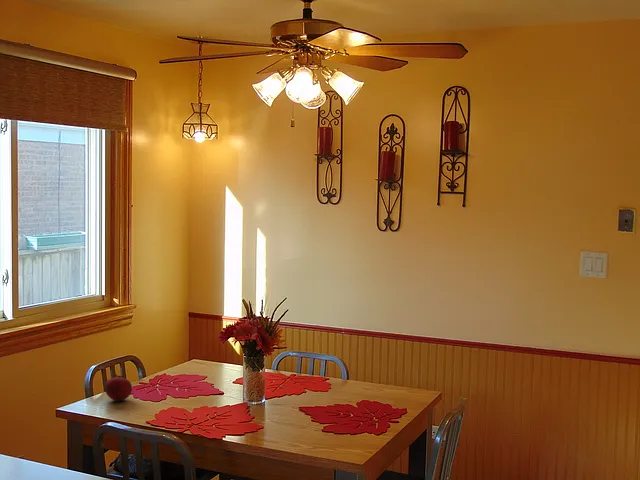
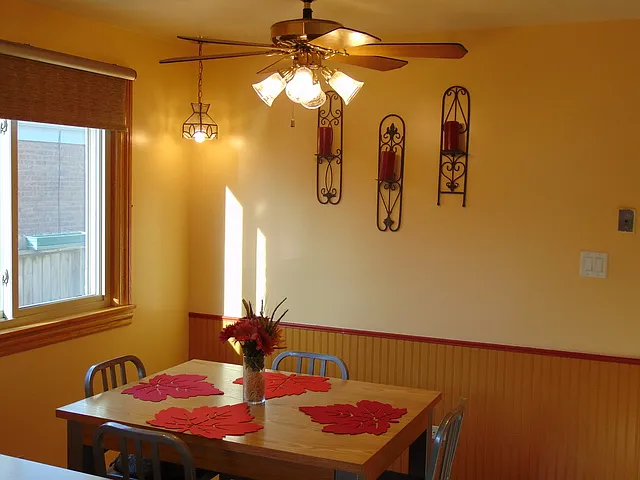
- fruit (118, 387)
